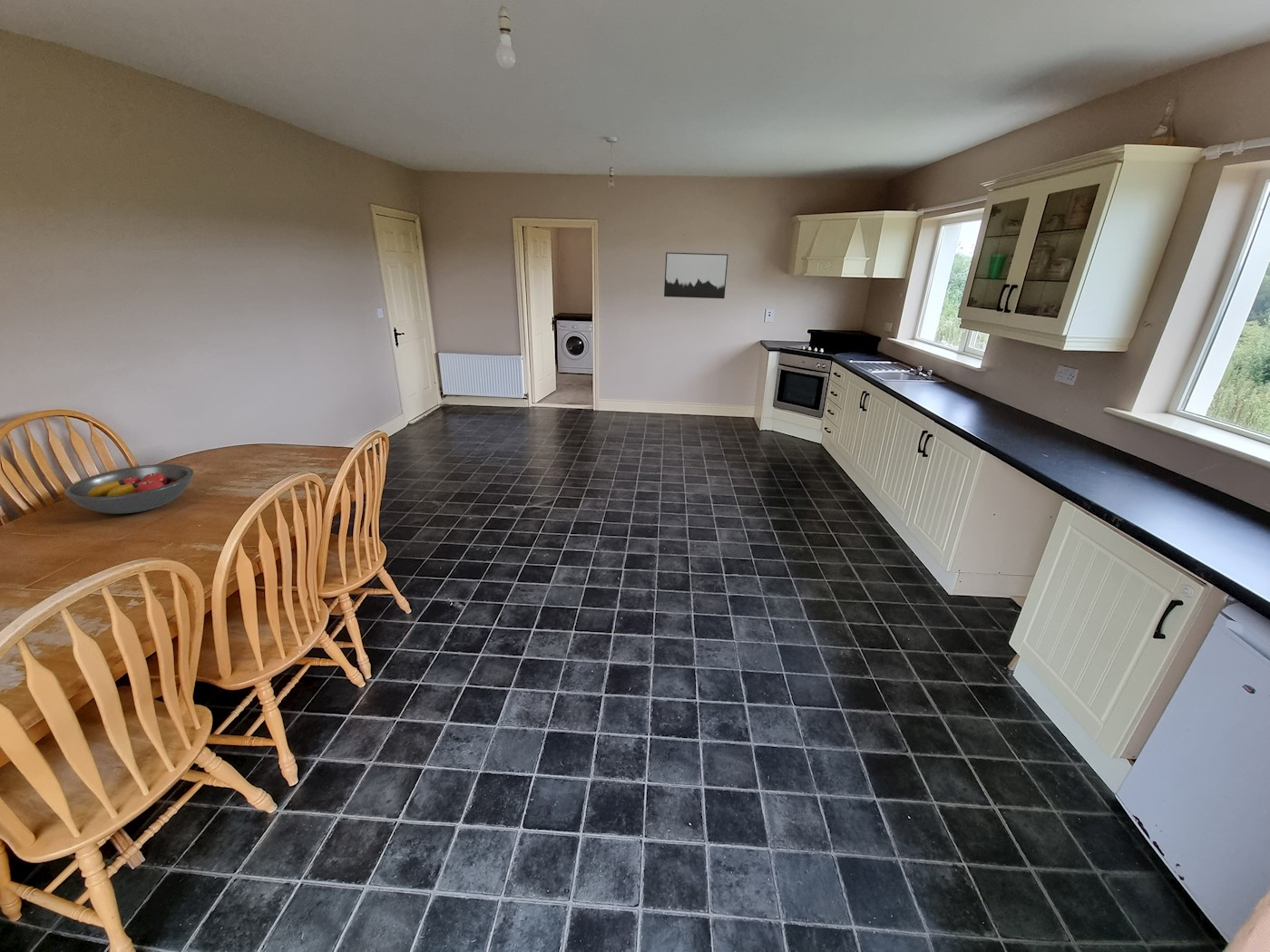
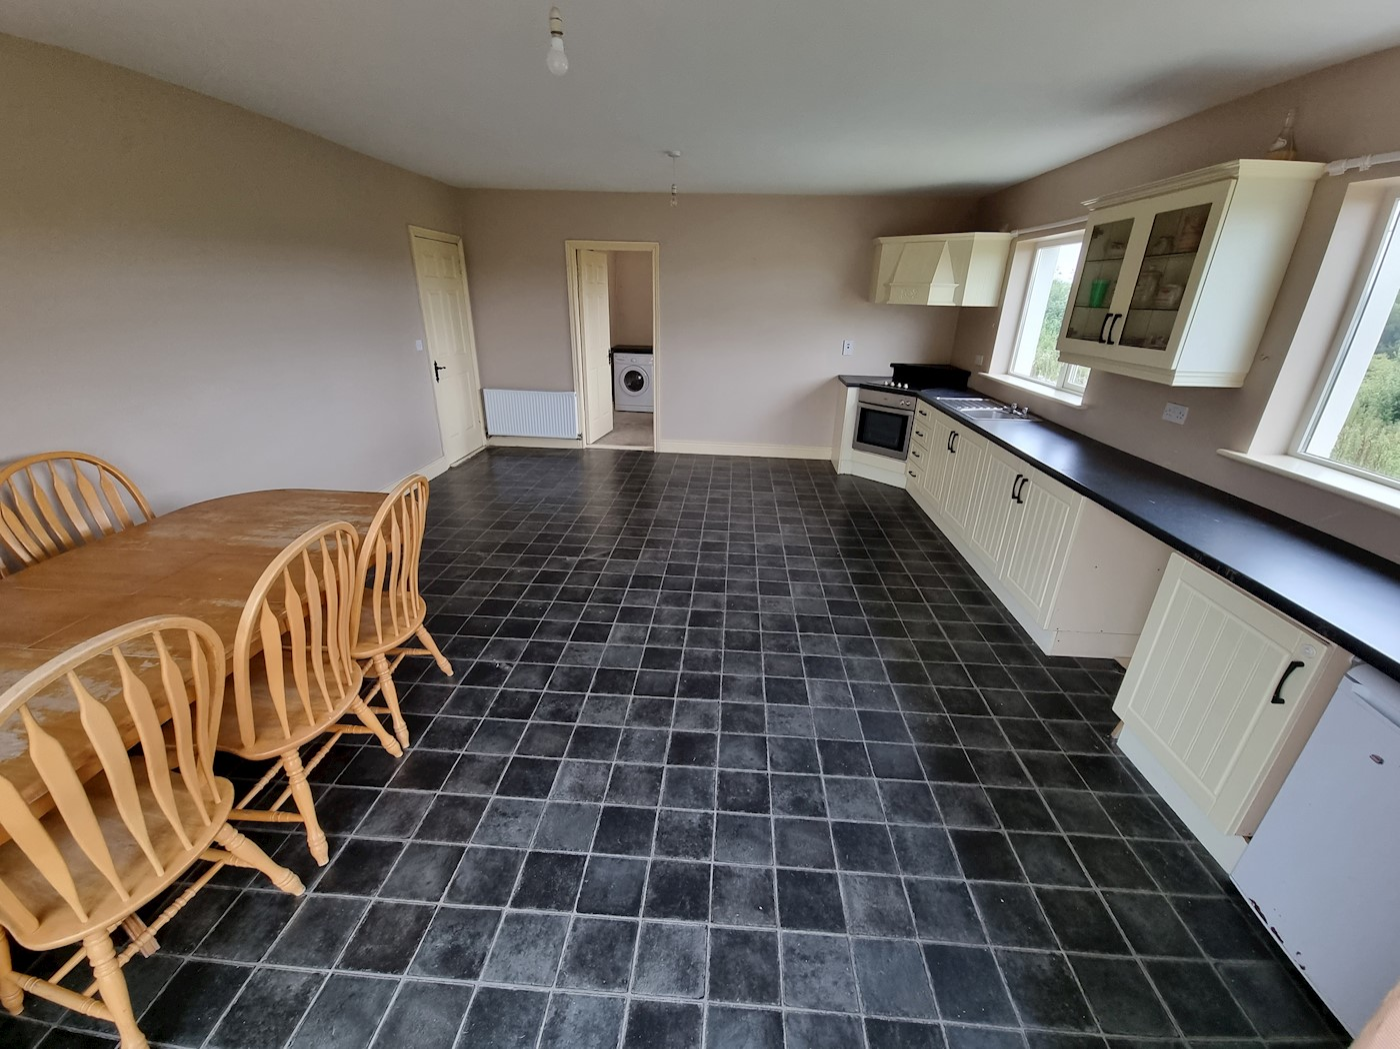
- fruit bowl (135, 489)
- wall art (695, 276)
